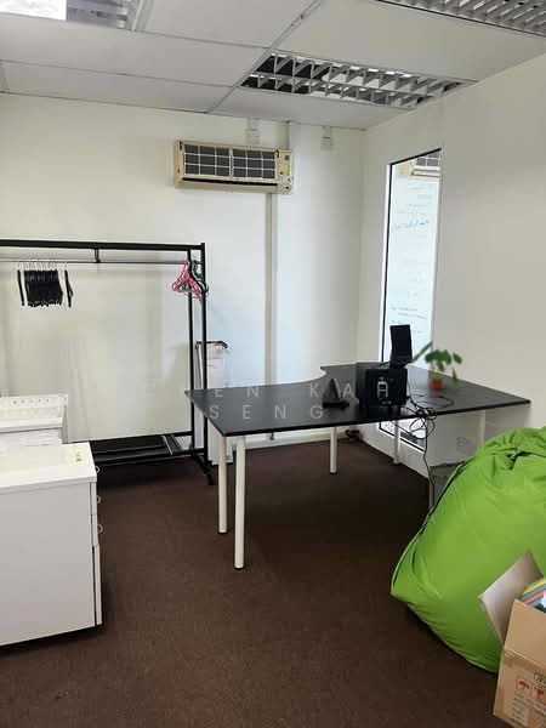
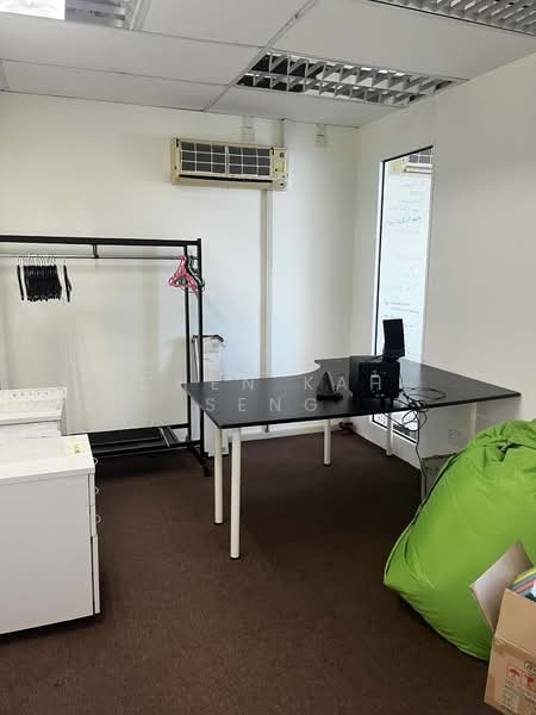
- plant (438, 365)
